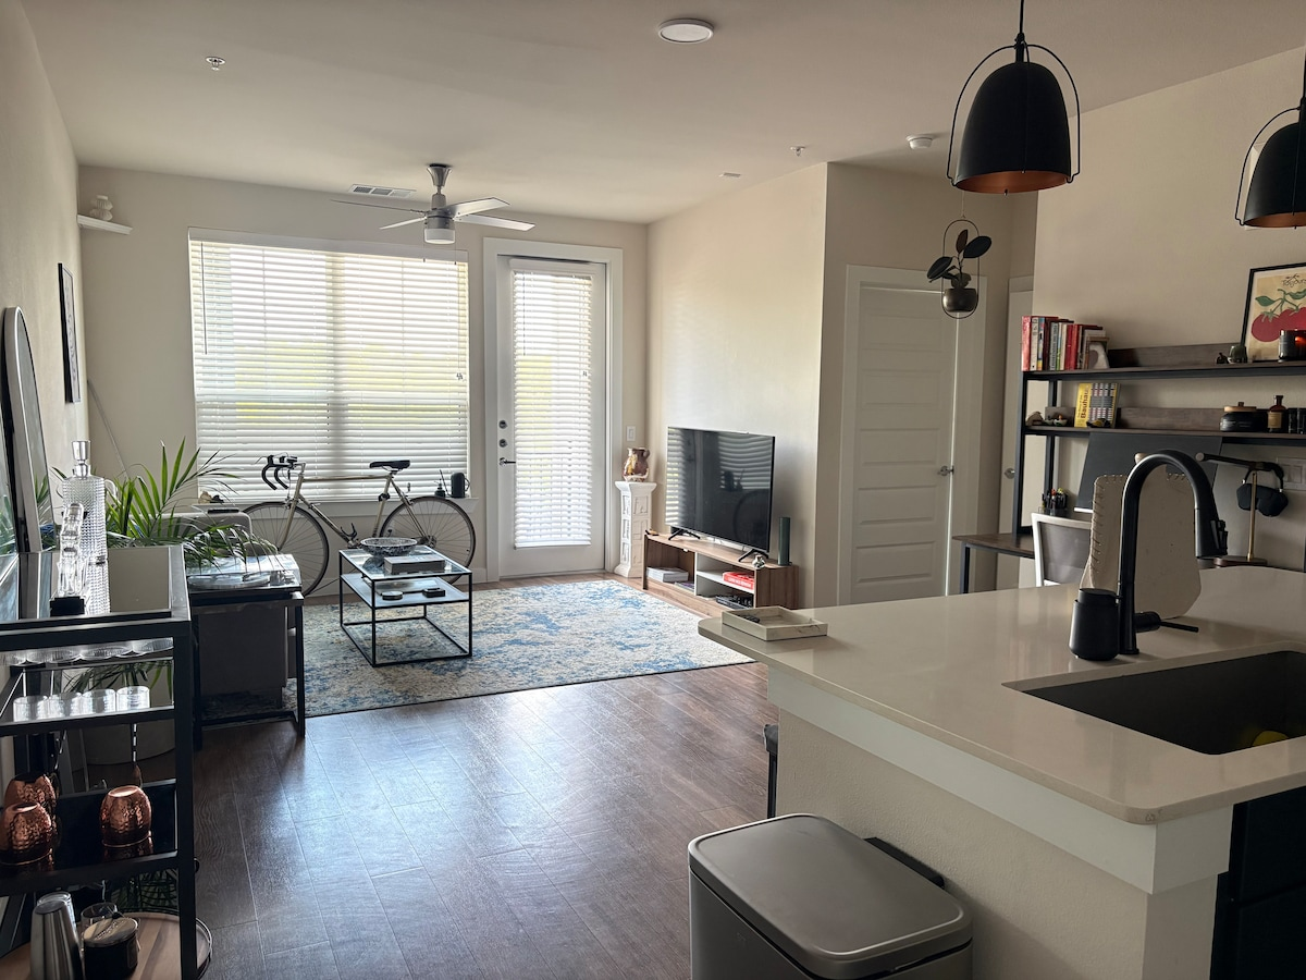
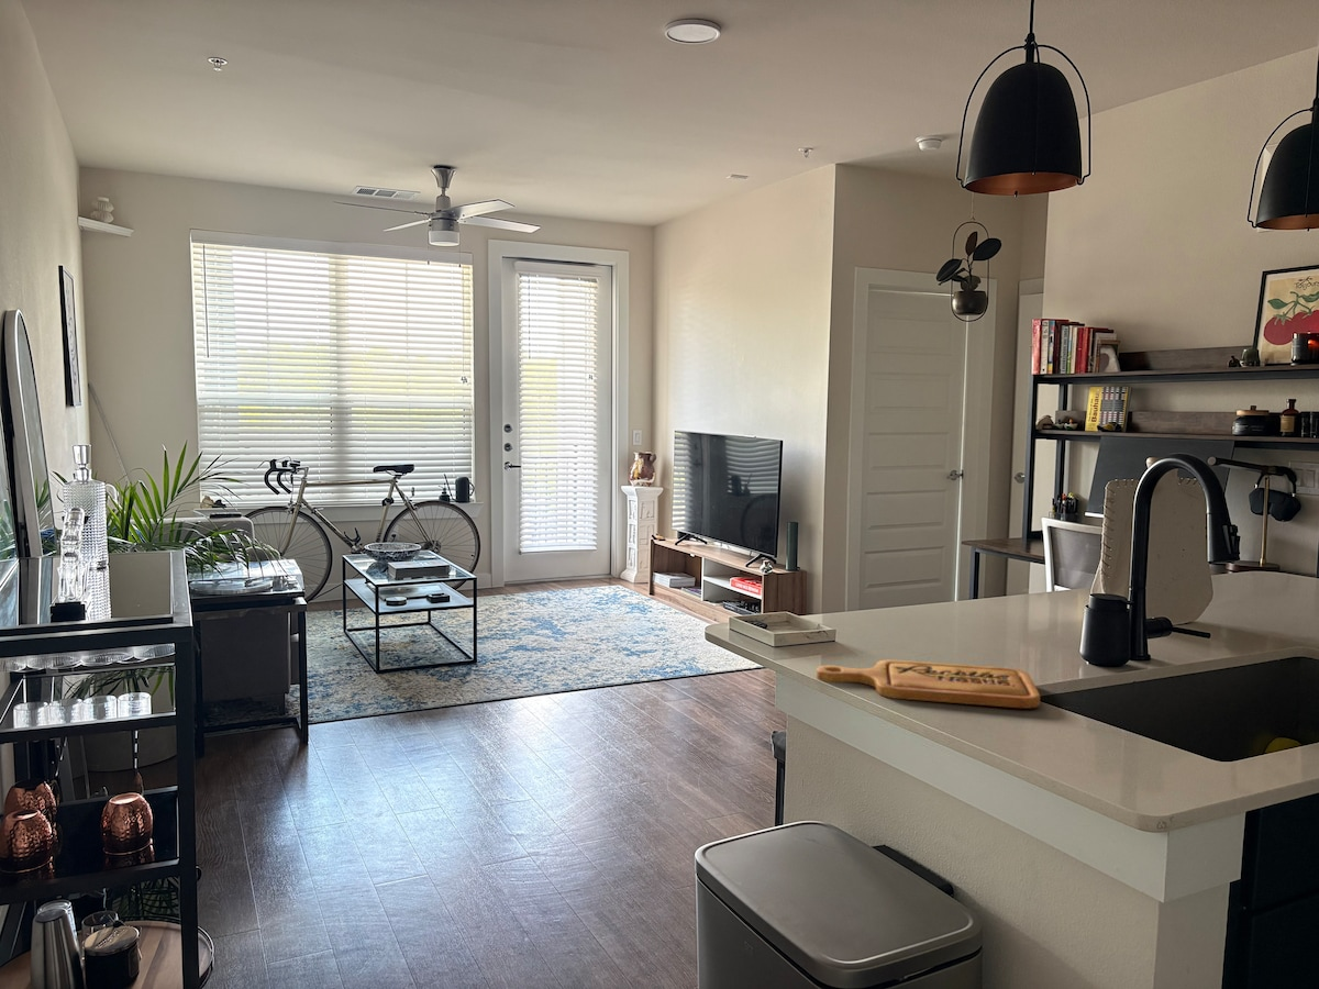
+ cutting board (922, 680)
